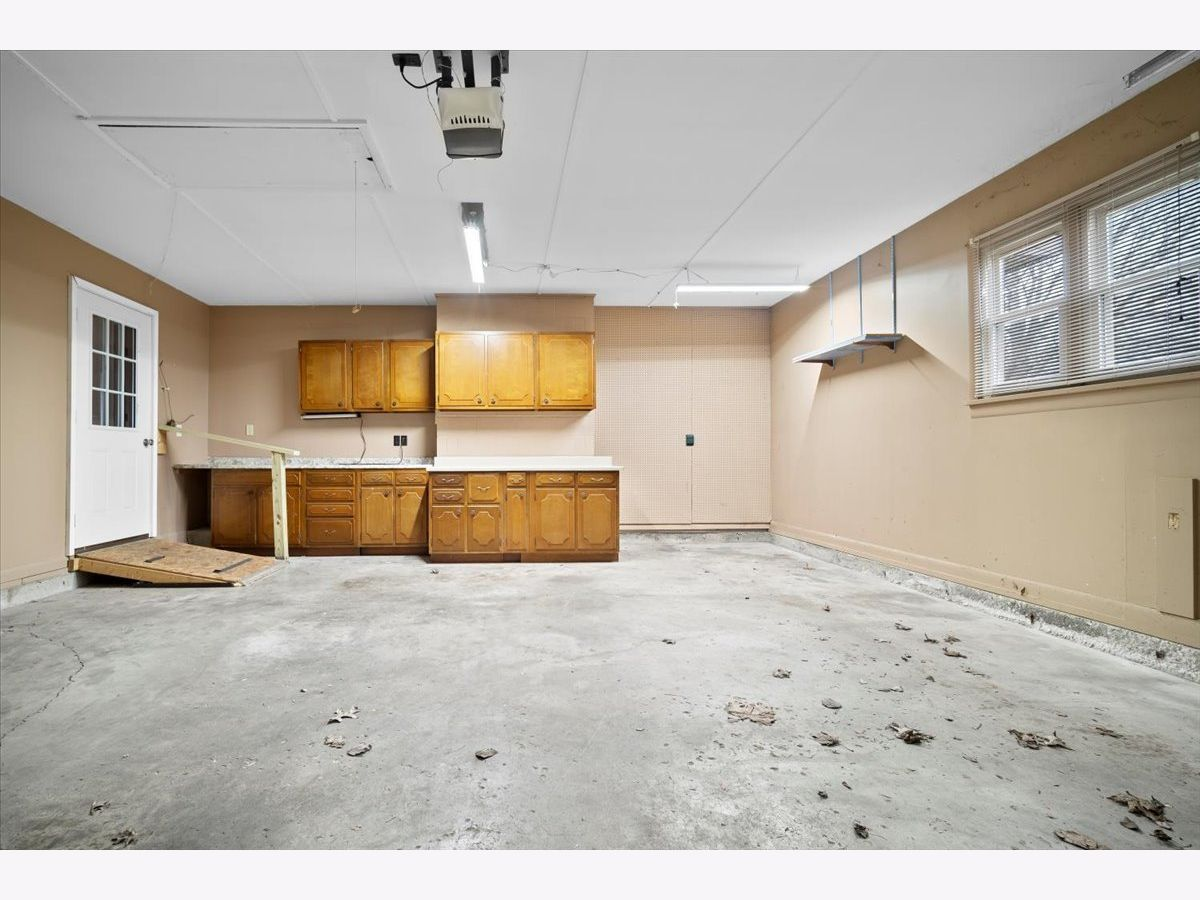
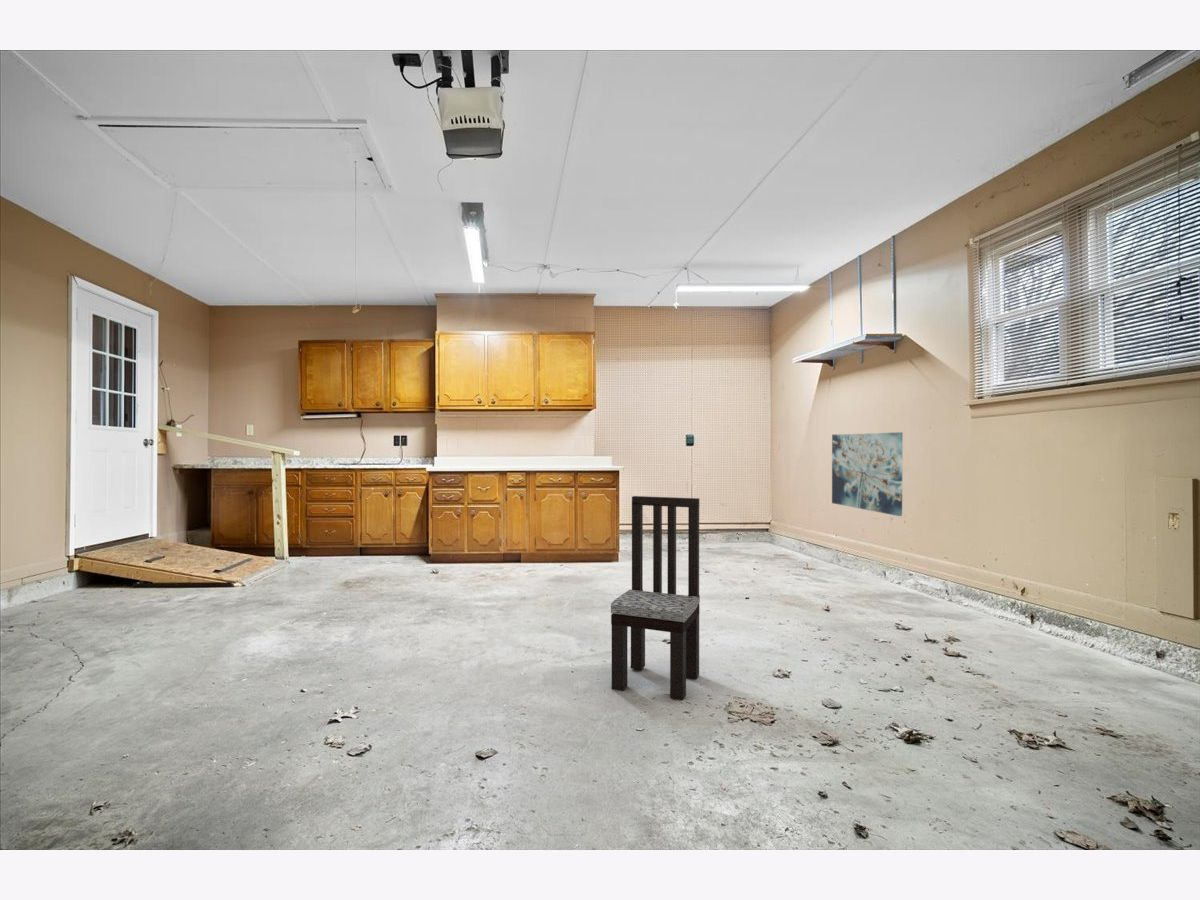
+ dining chair (656, 590)
+ wall art (863, 471)
